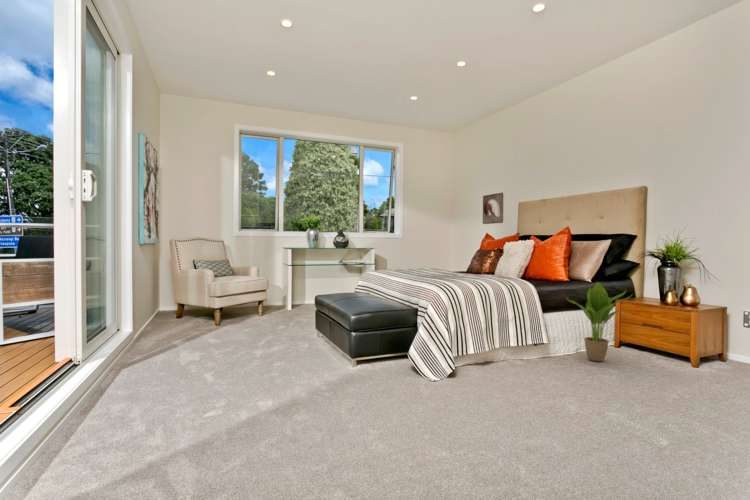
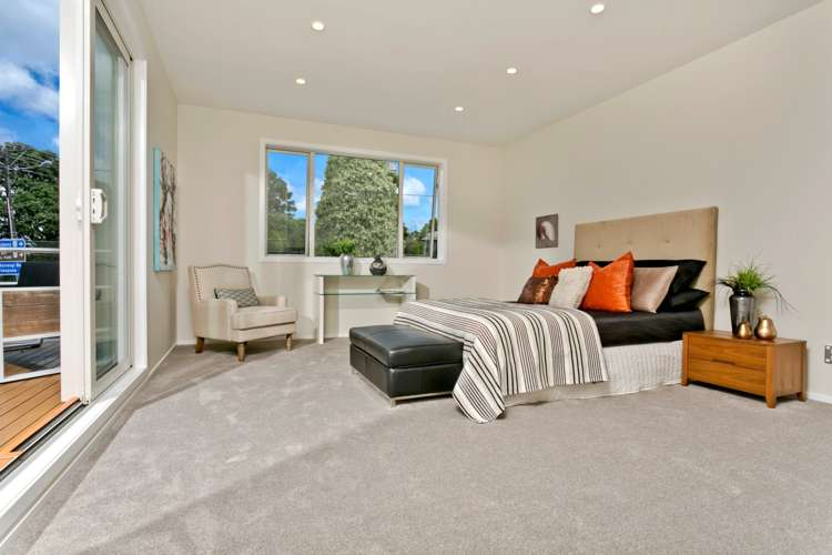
- potted plant (604, 320)
